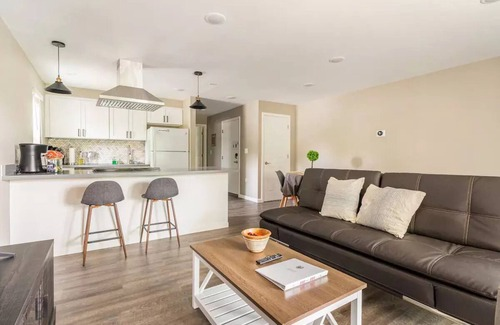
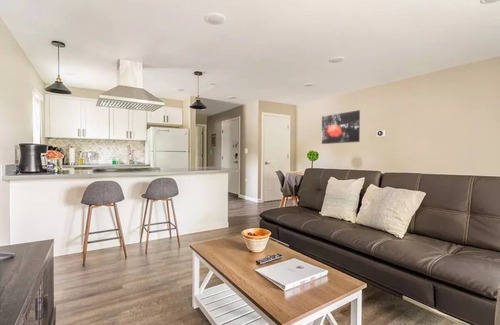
+ wall art (339, 128)
